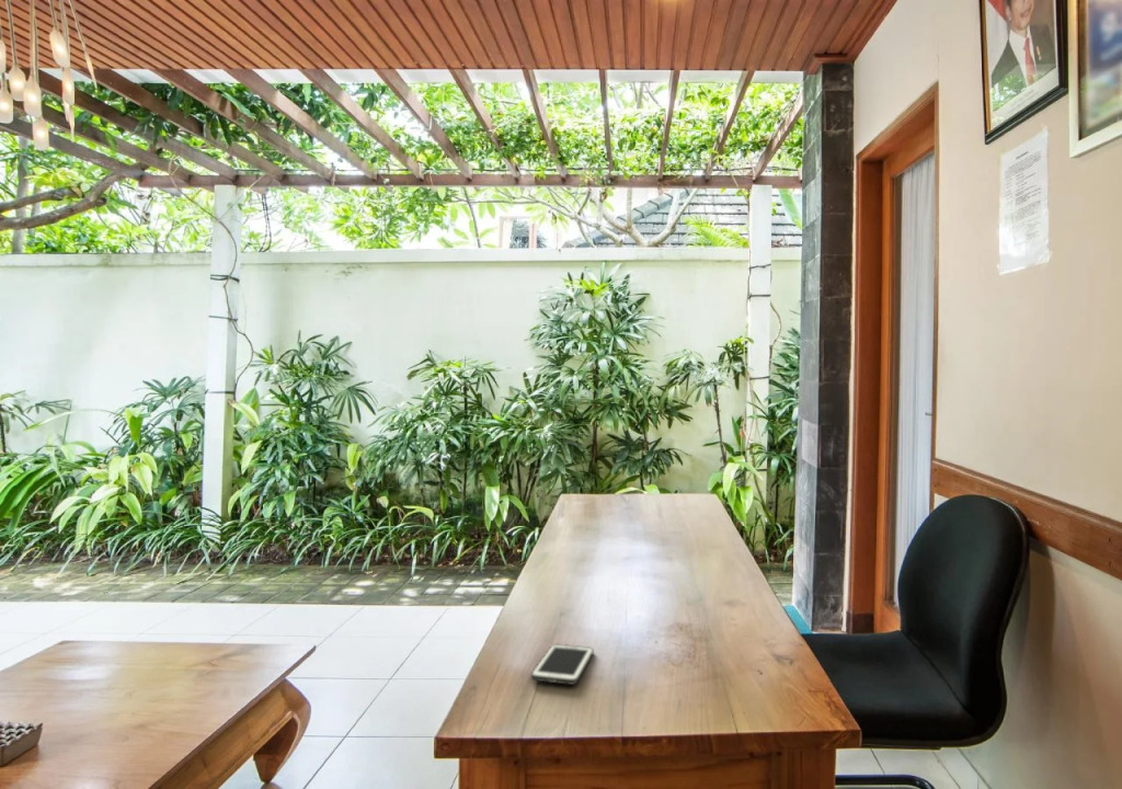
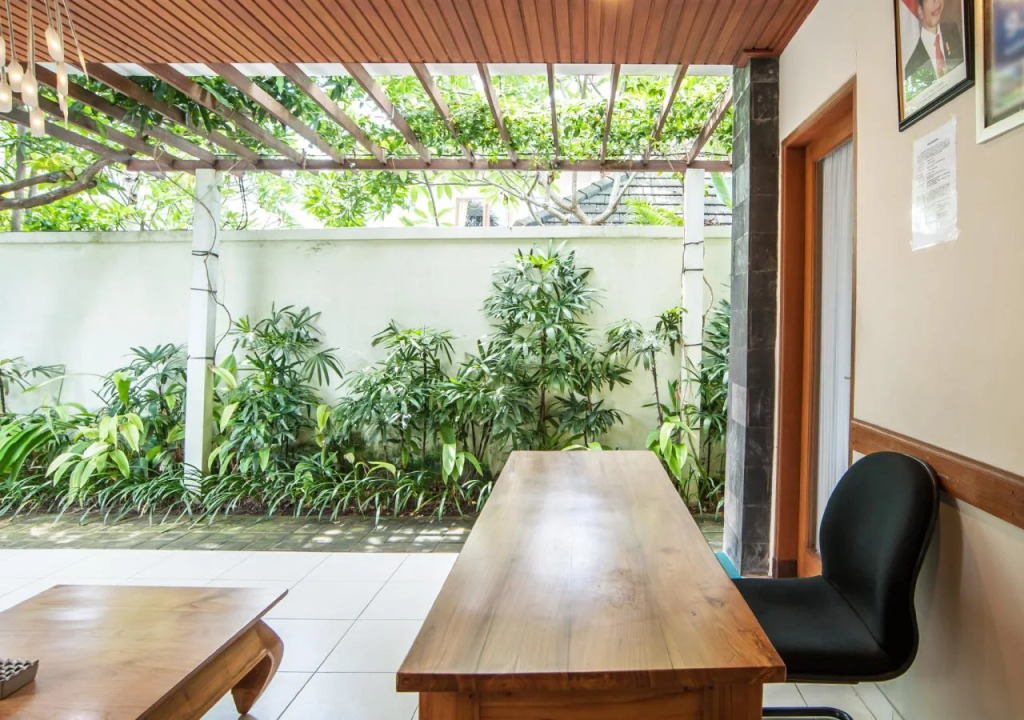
- cell phone (563, 663)
